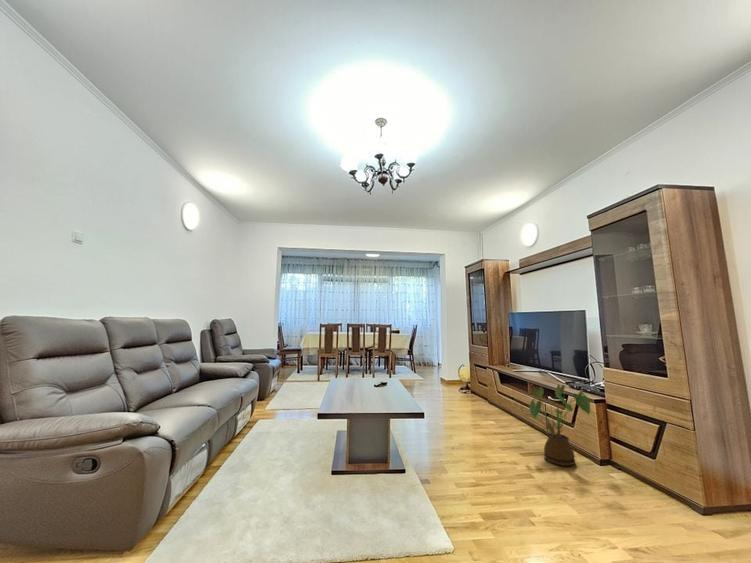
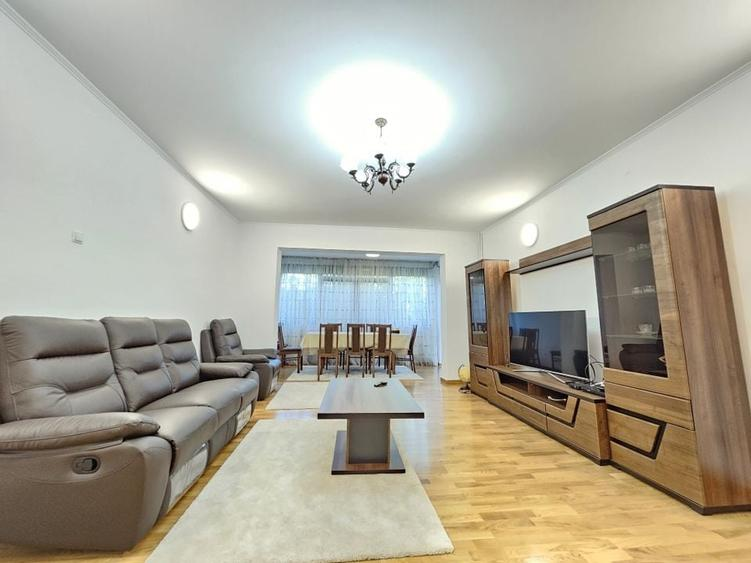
- house plant (557, 423)
